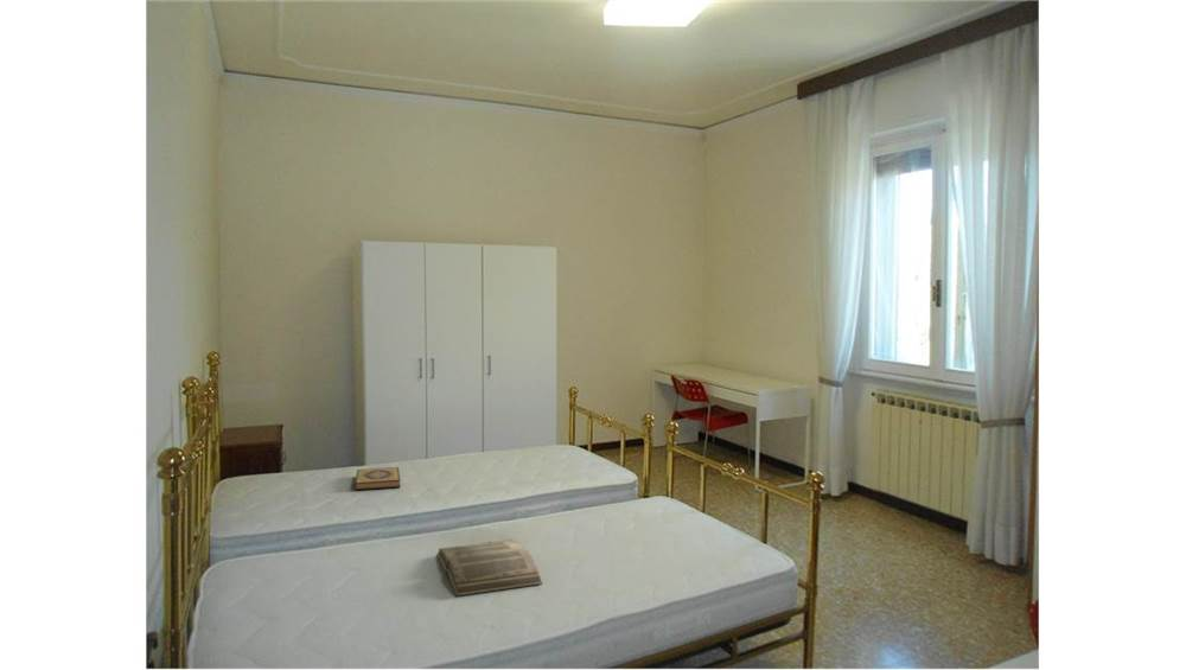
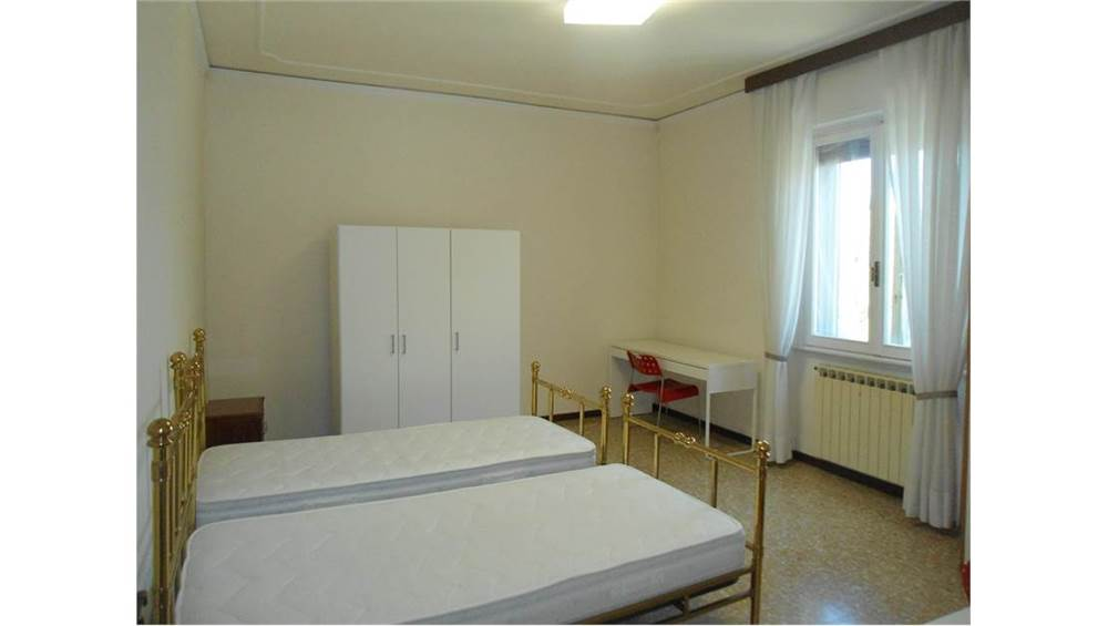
- book (486, 560)
- hardback book (377, 478)
